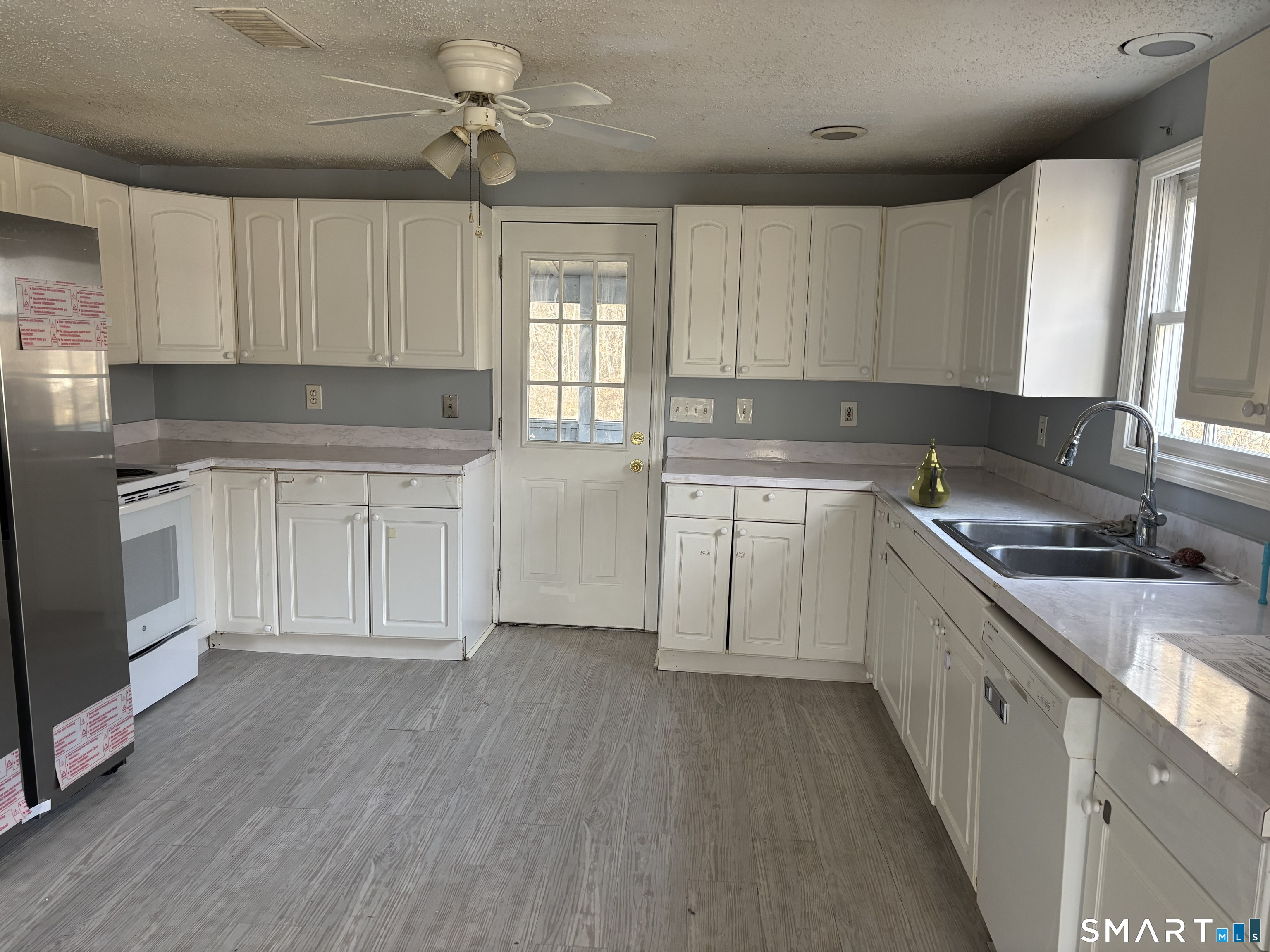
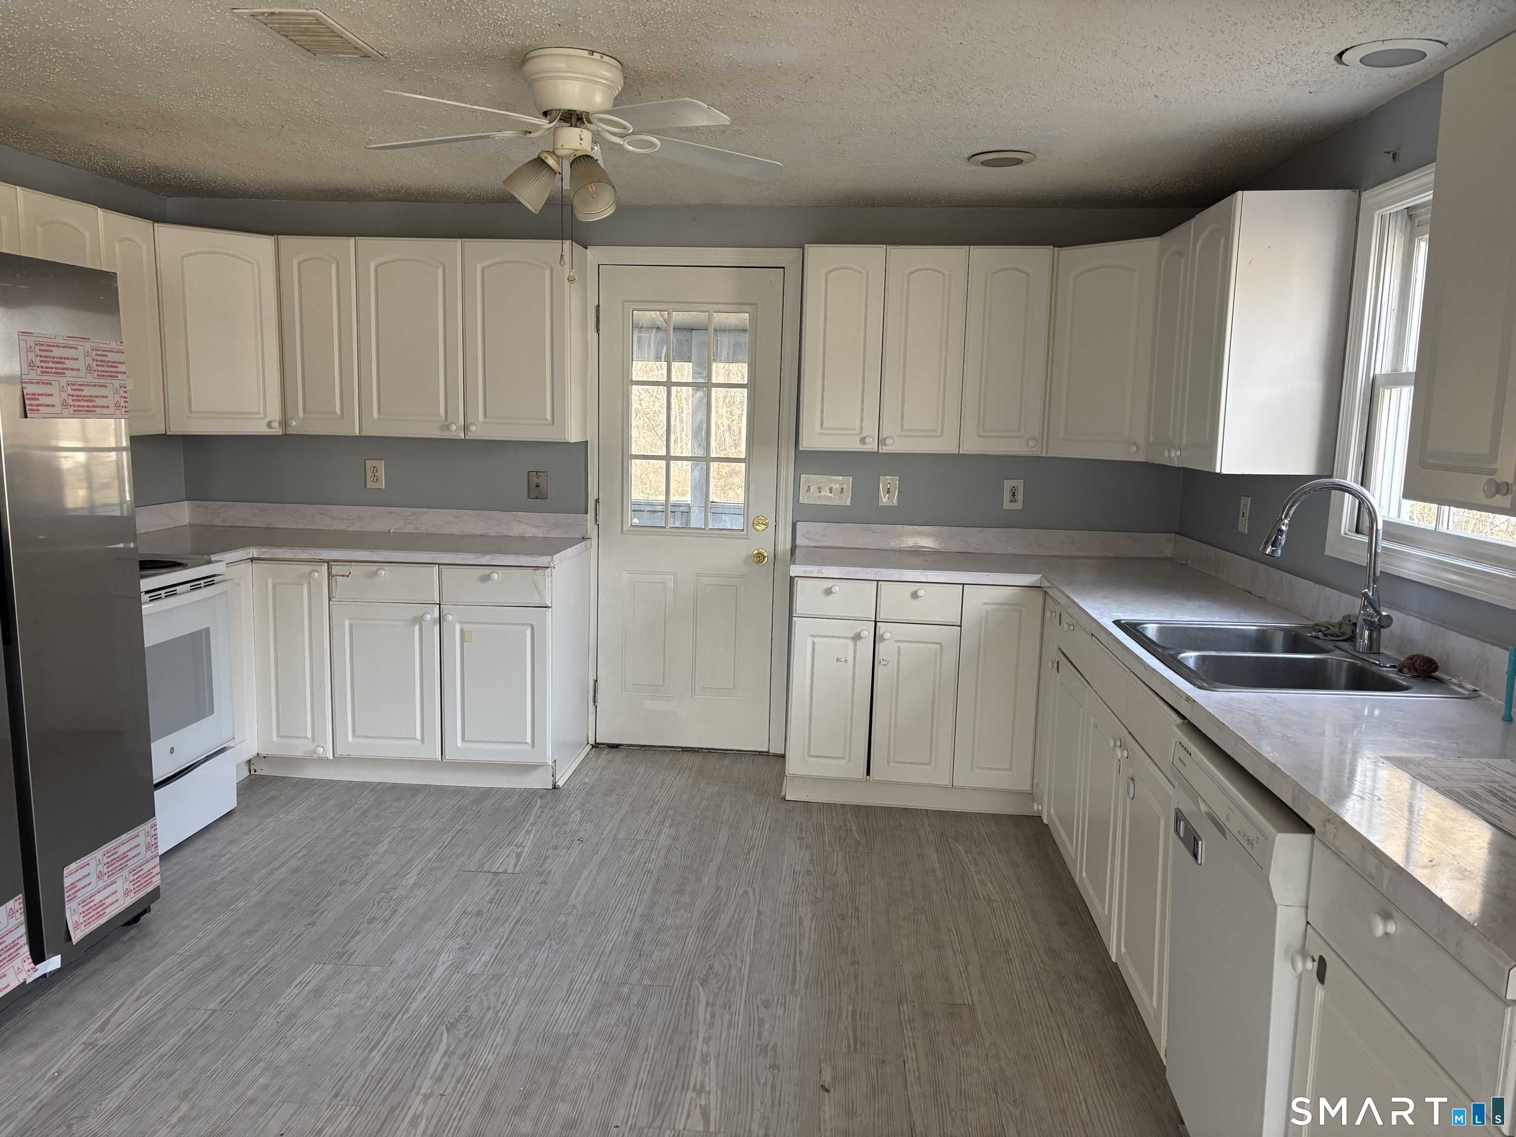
- teapot (931, 472)
